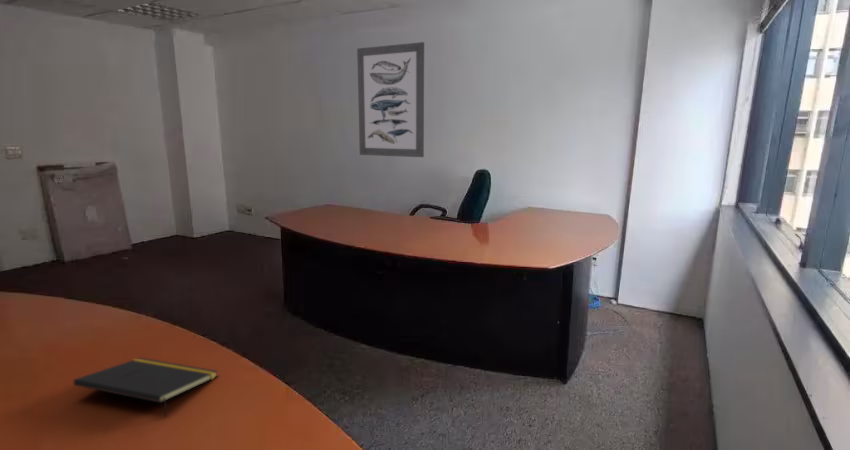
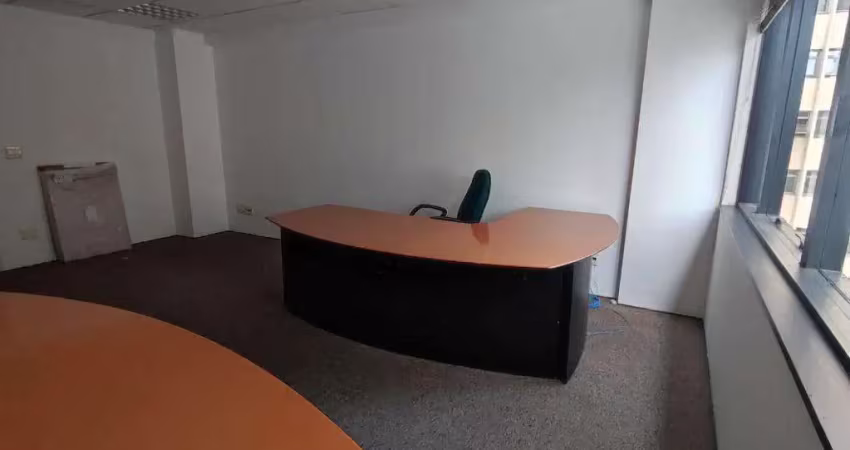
- notepad (149, 377)
- wall art (390, 102)
